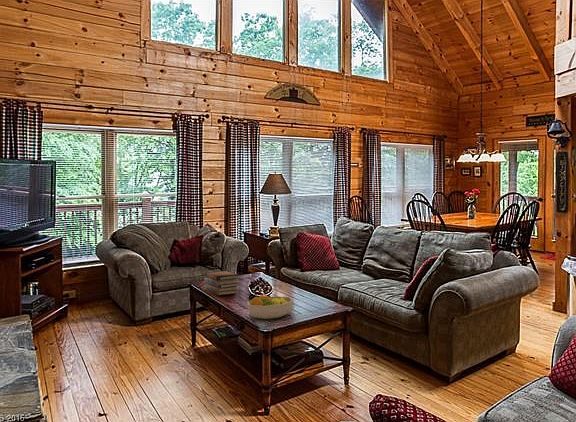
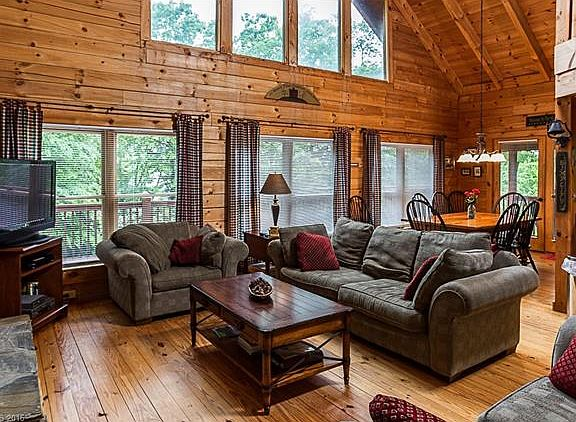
- fruit bowl (270, 304)
- book stack (221, 282)
